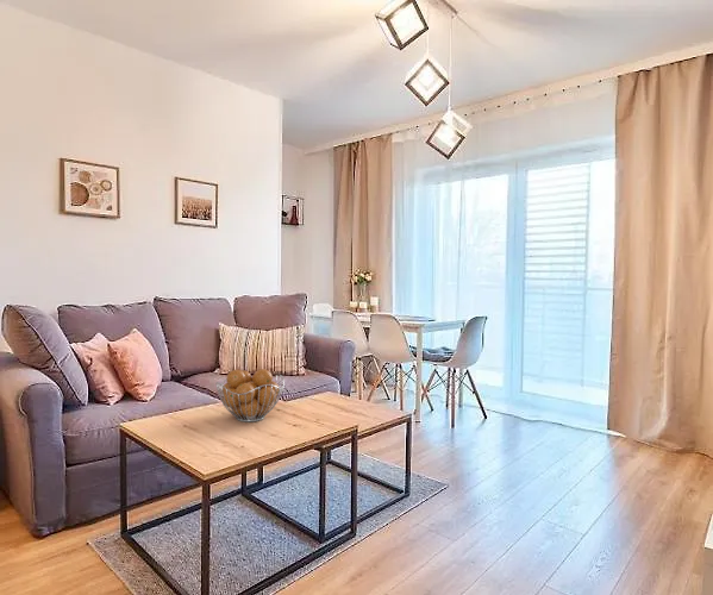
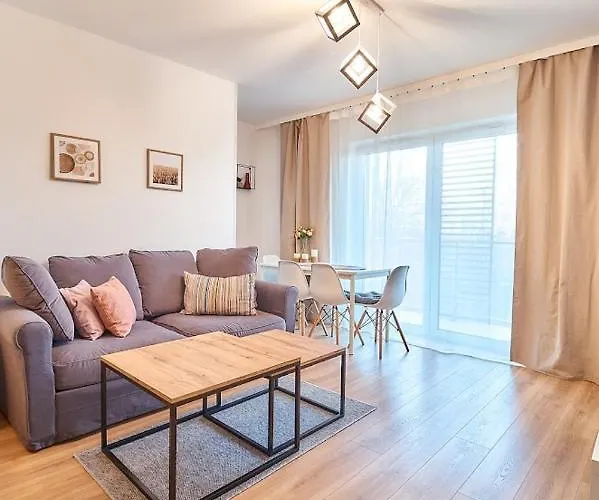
- fruit basket (250, 393)
